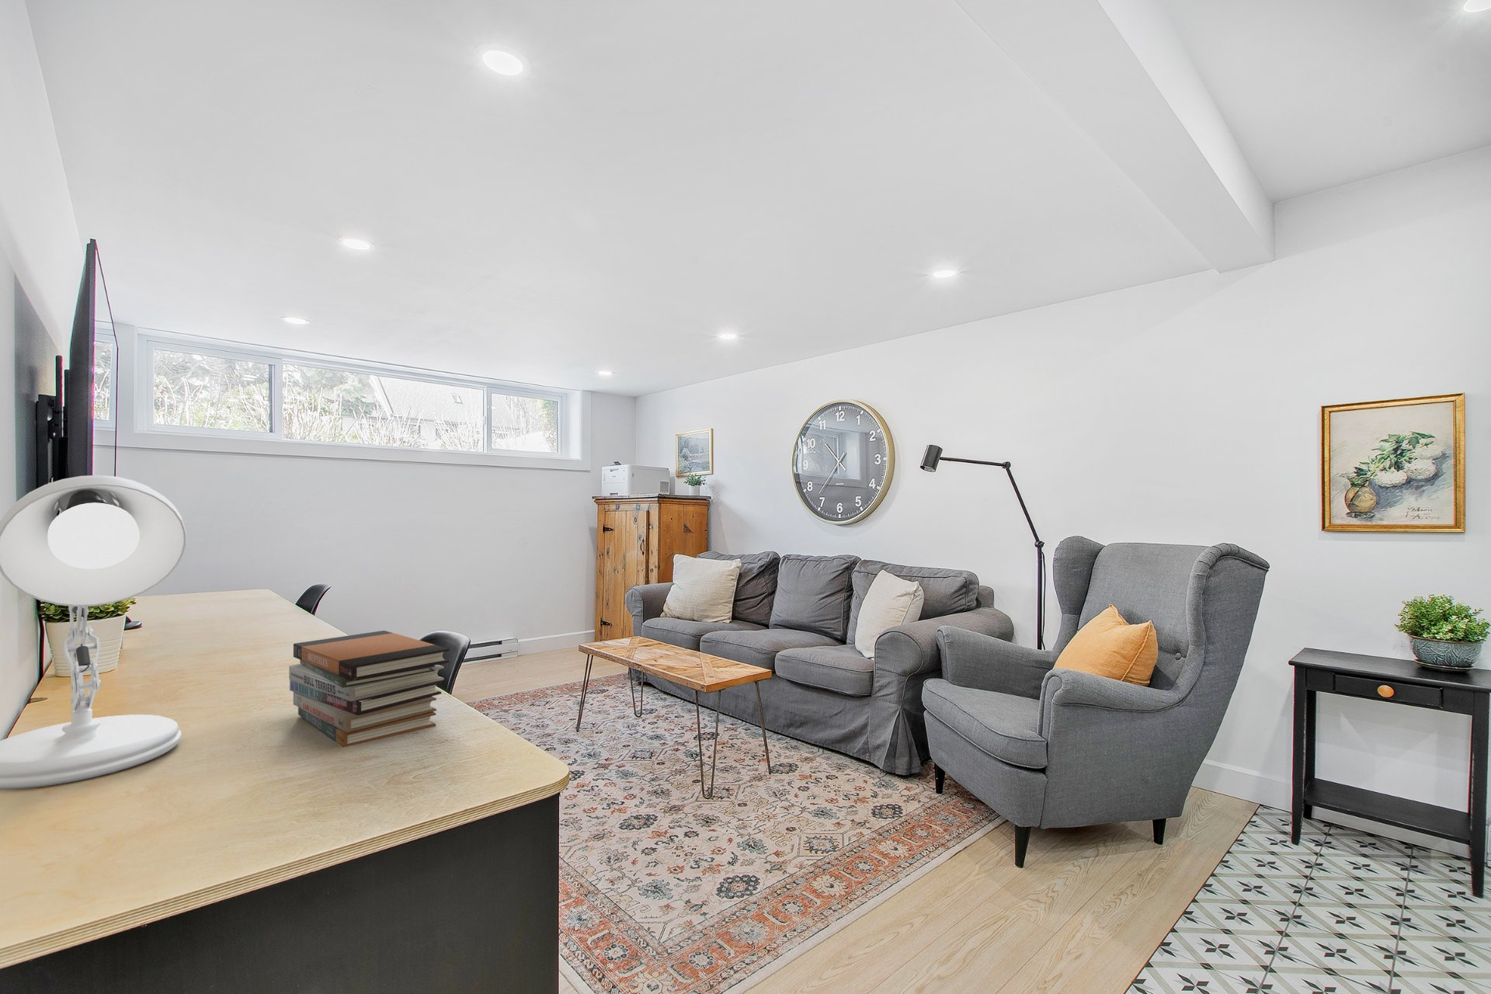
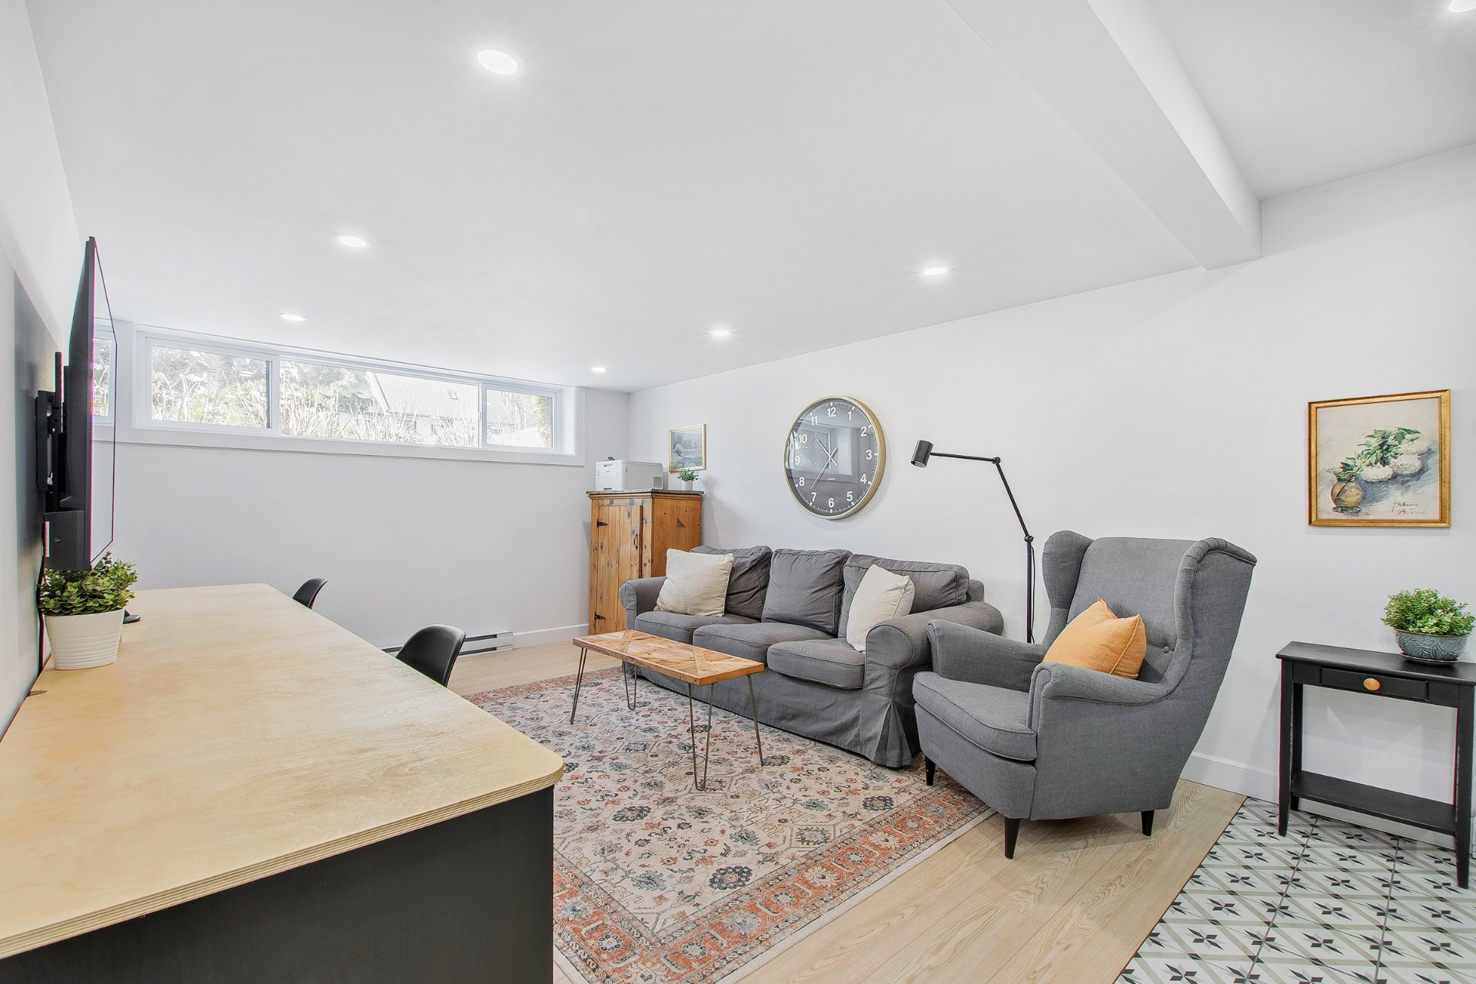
- desk lamp (85, 620)
- book stack (366, 682)
